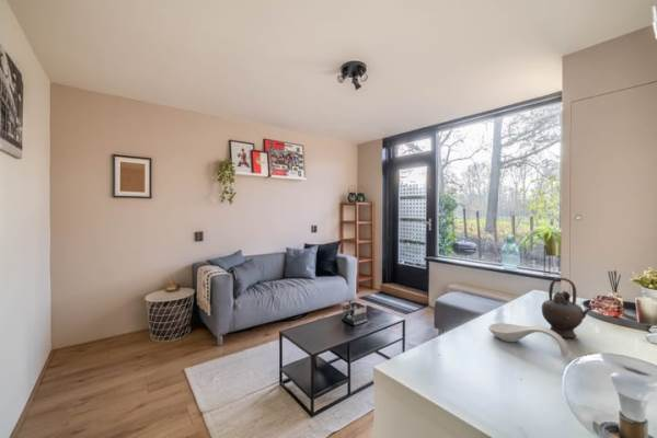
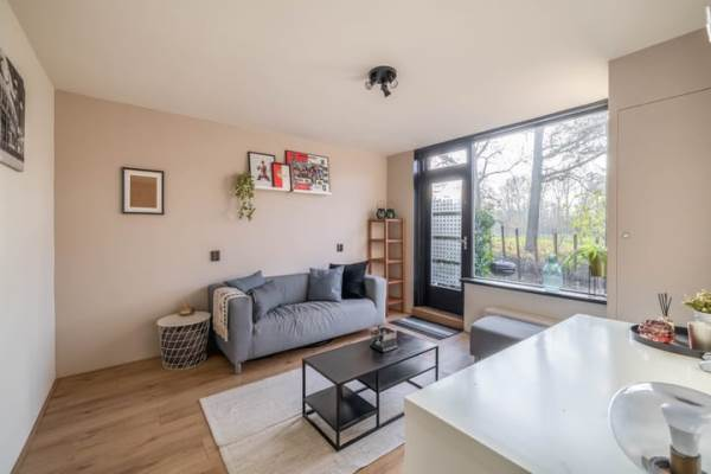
- spoon rest (525, 333)
- teapot (566, 307)
